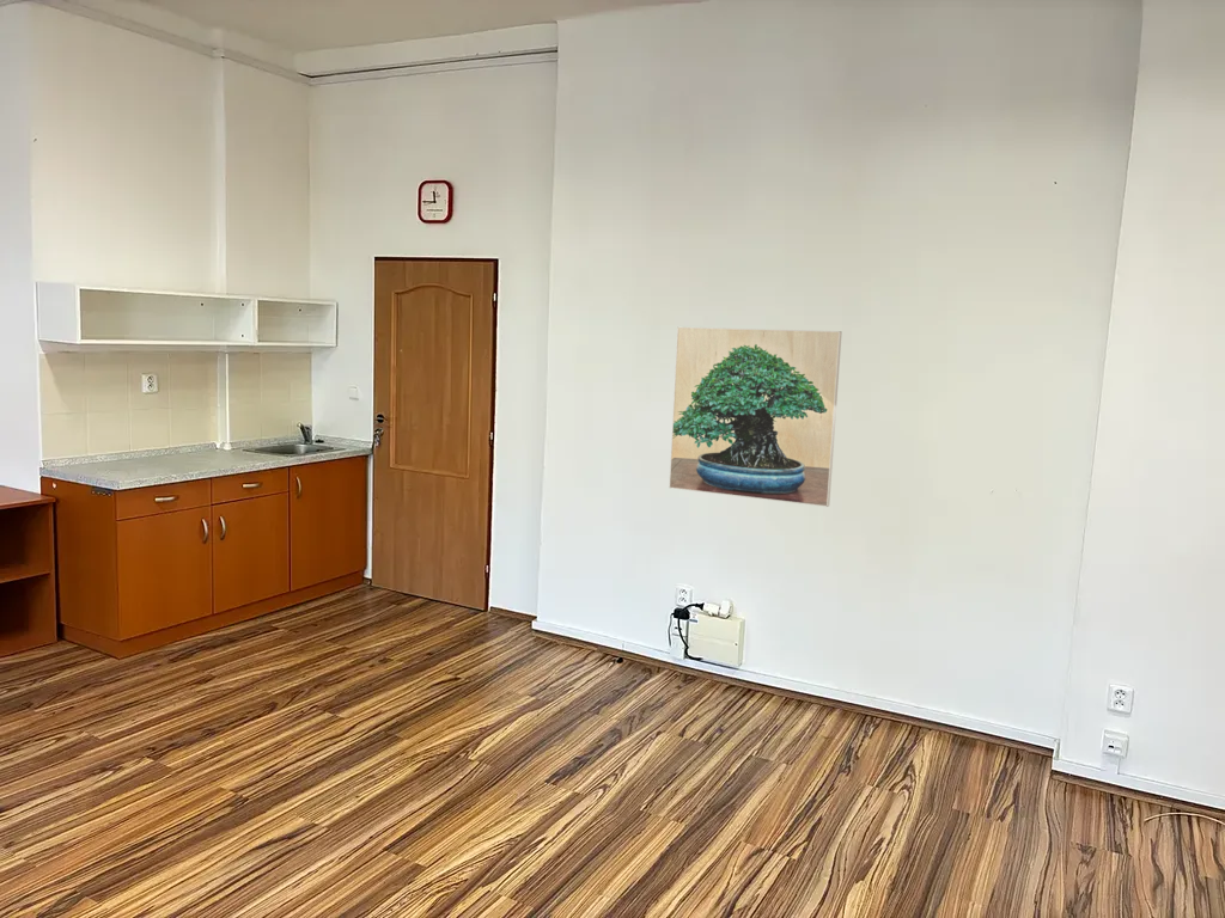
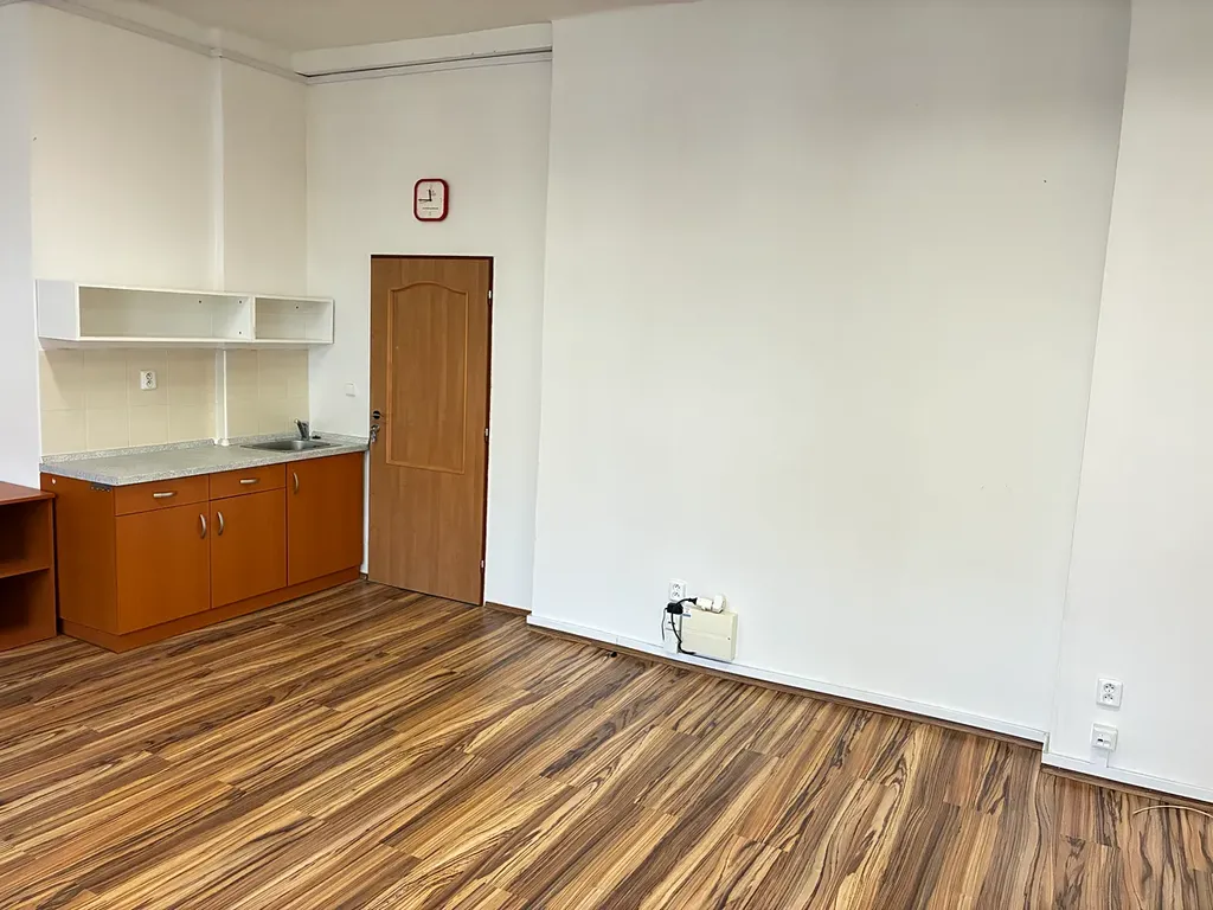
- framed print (750, 414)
